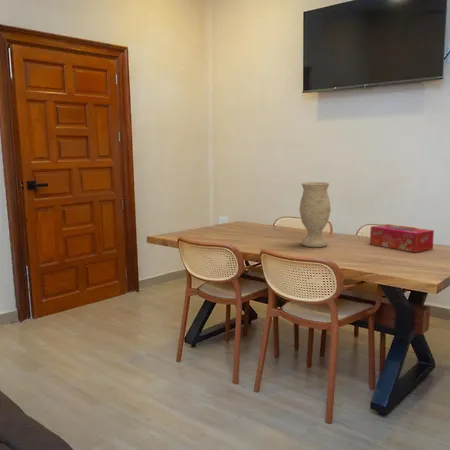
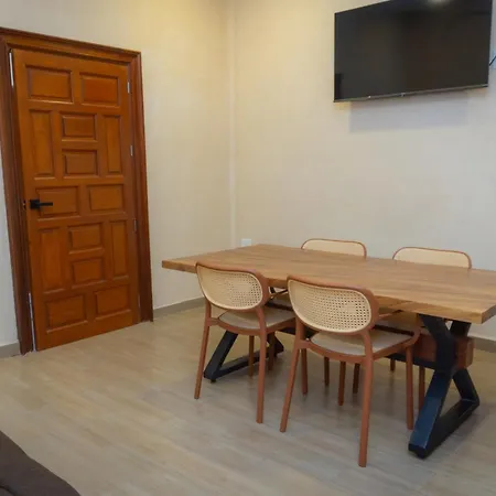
- tissue box (400, 237)
- vase (314, 214)
